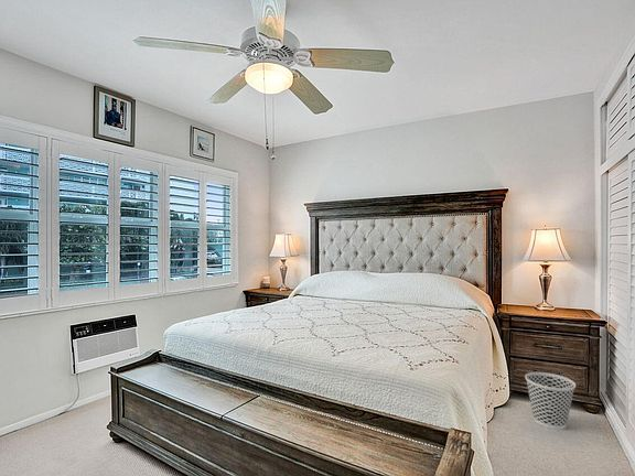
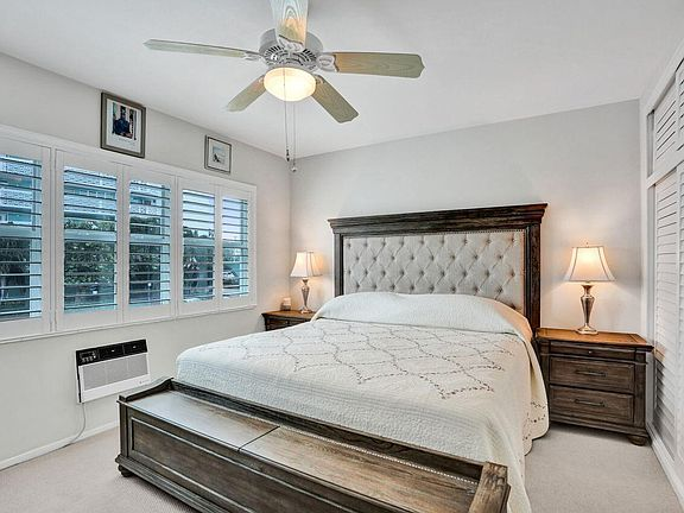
- wastebasket (549, 400)
